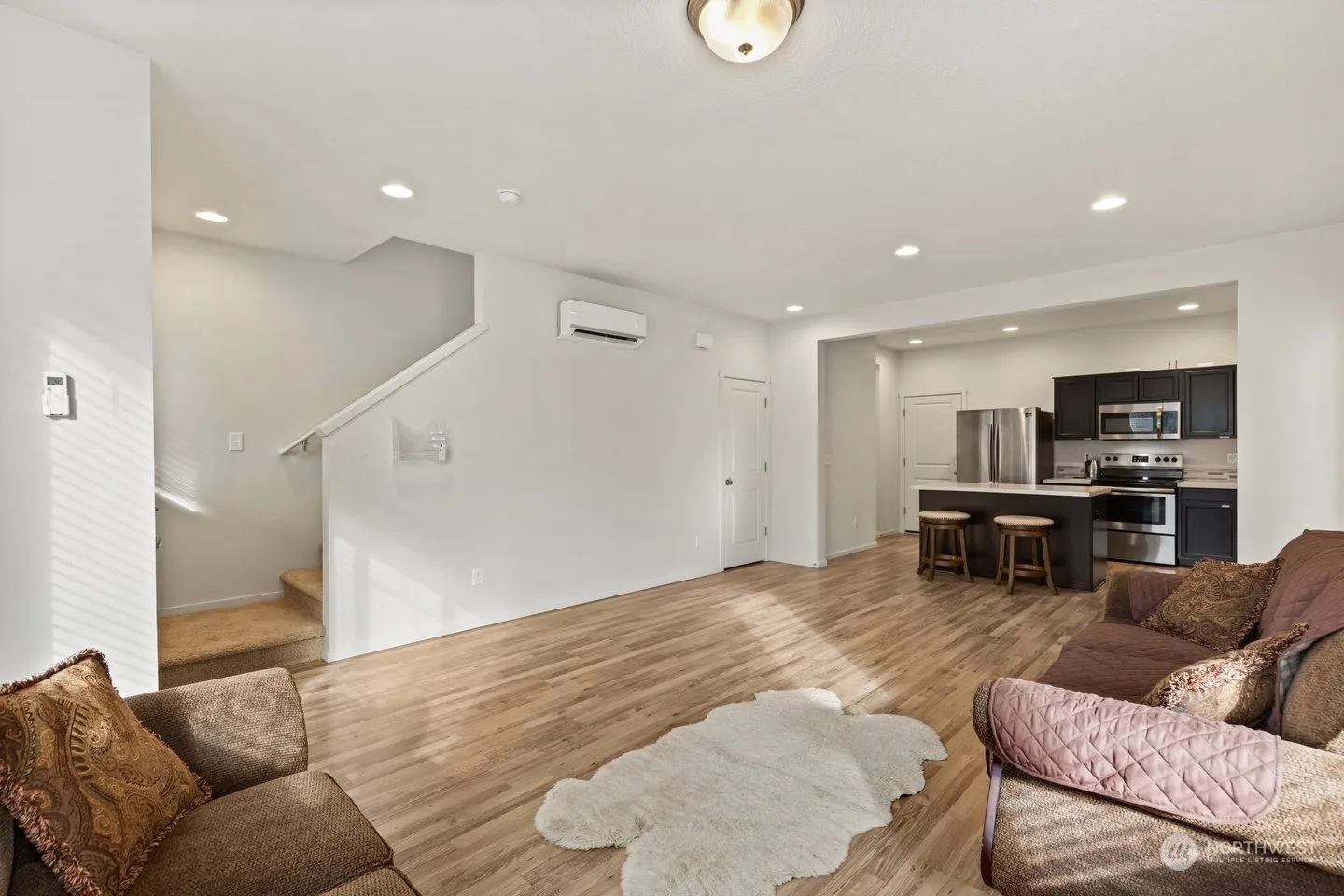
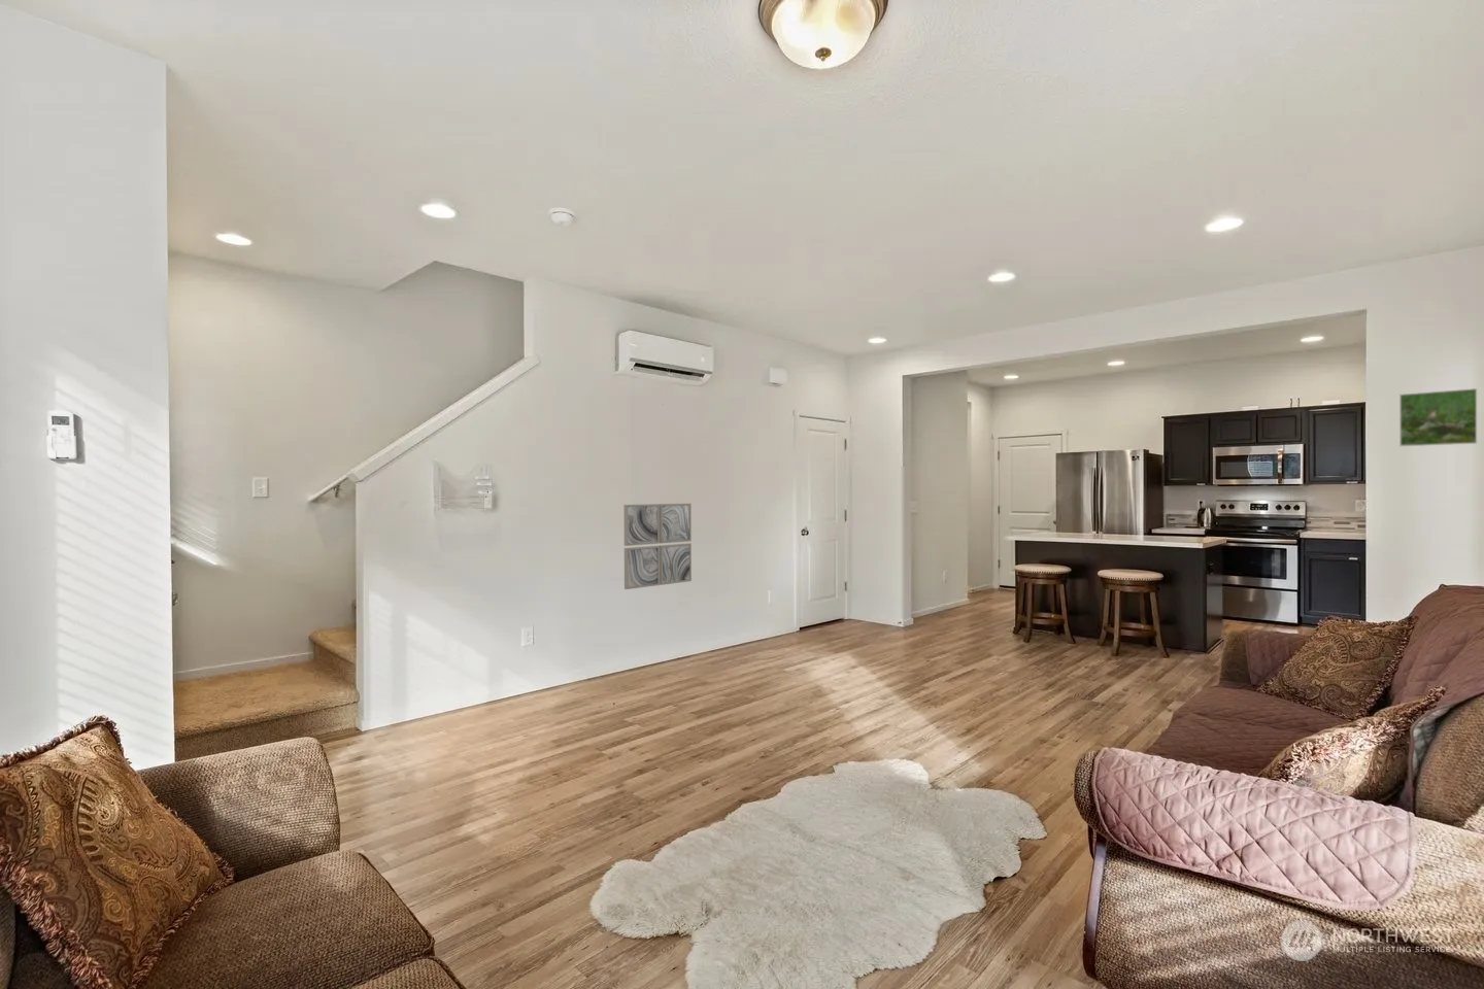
+ wall art (658, 545)
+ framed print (1437, 418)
